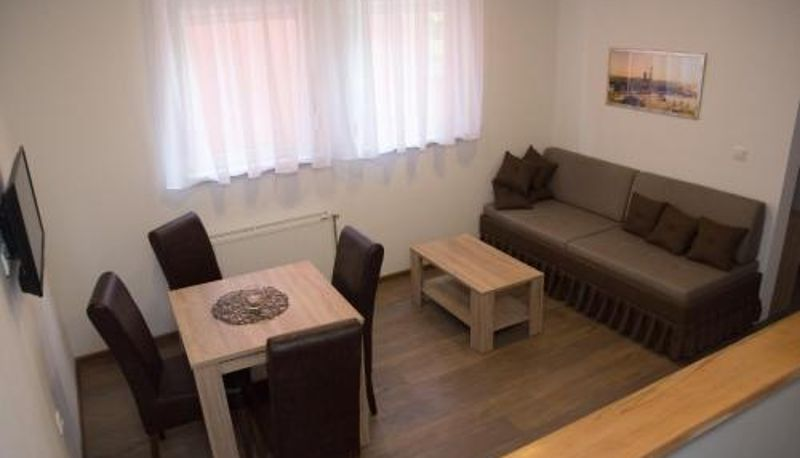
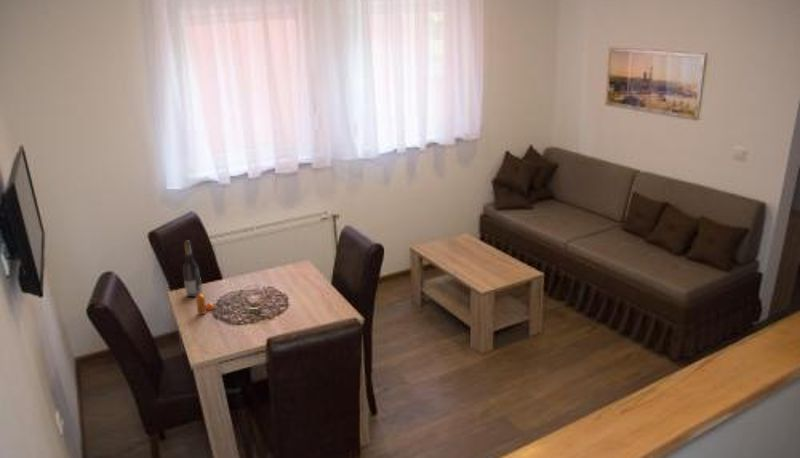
+ wine bottle (190, 268)
+ pepper shaker (204, 301)
